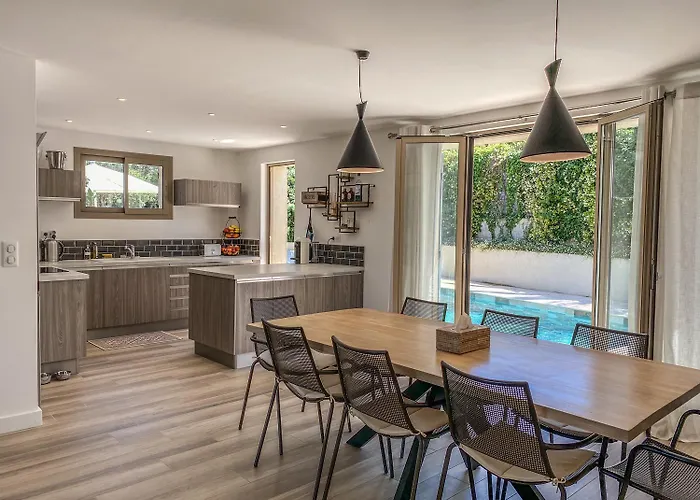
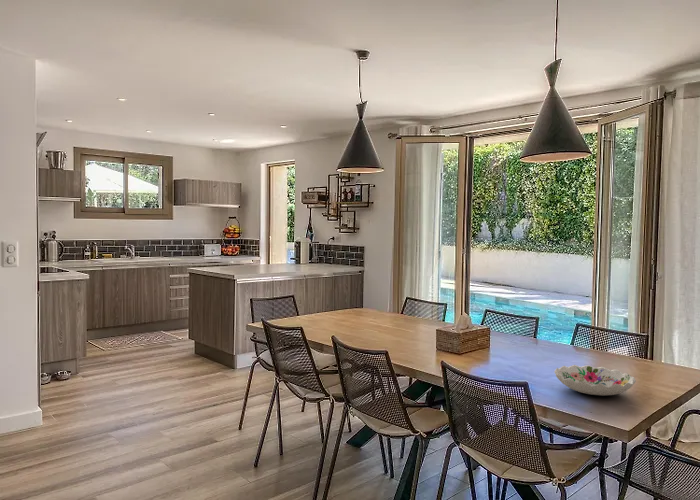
+ decorative bowl (593, 382)
